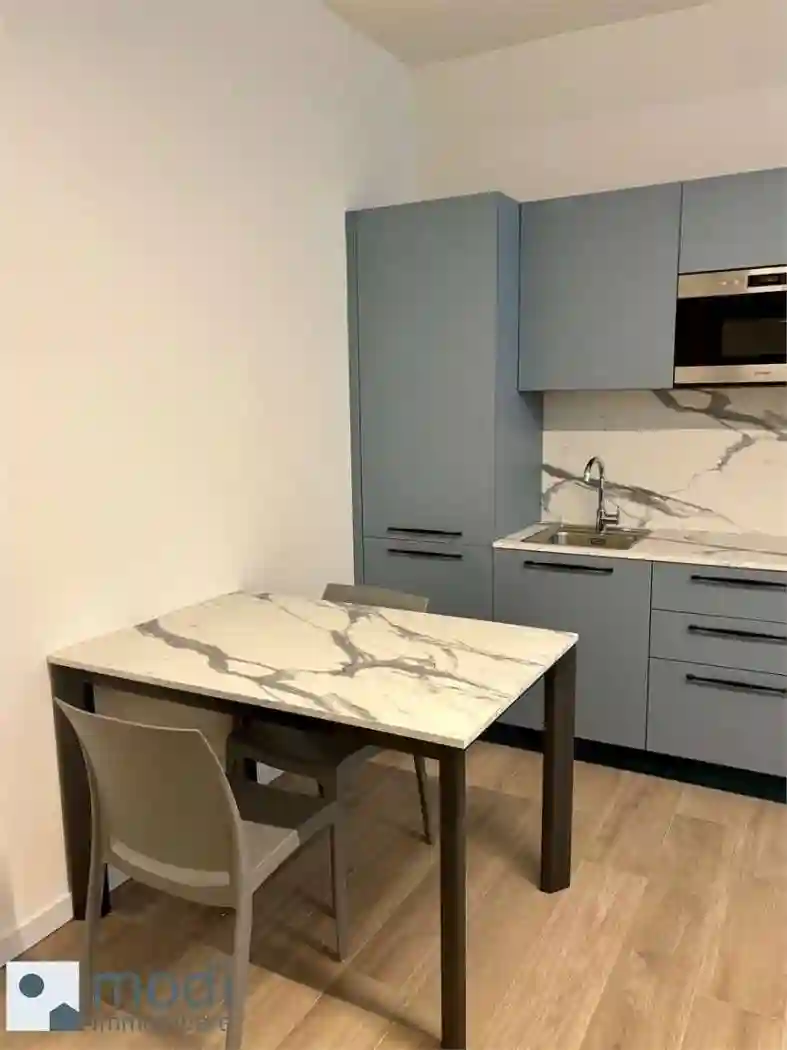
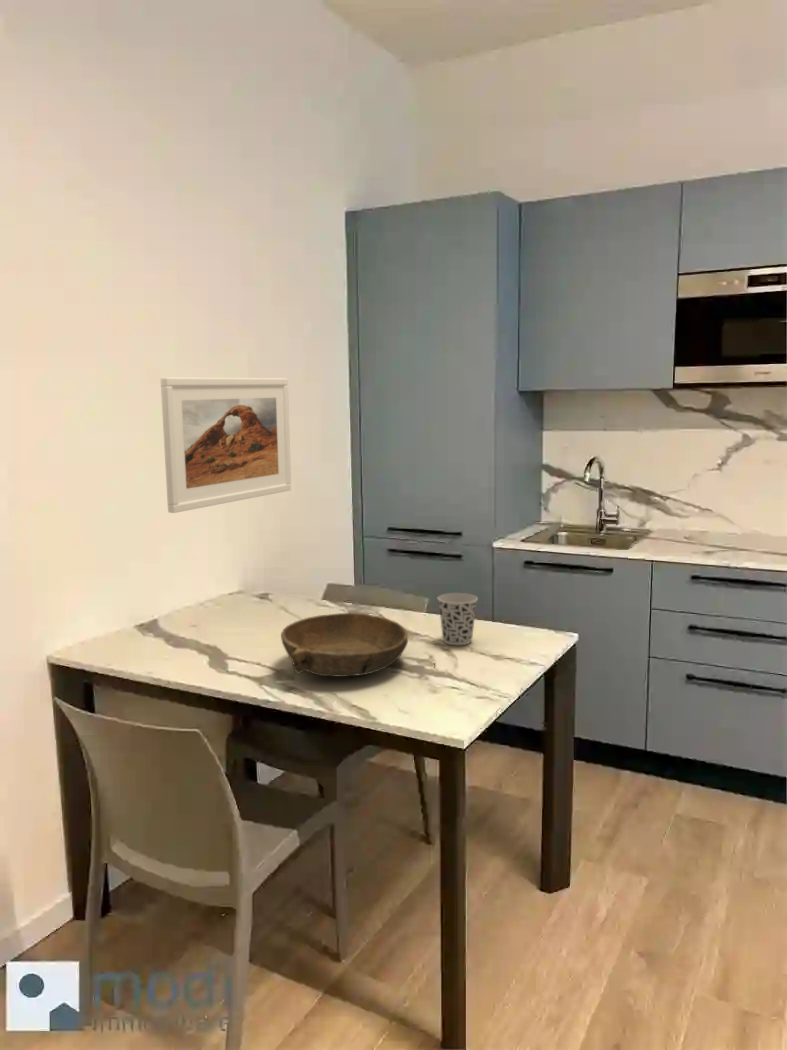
+ cup (457, 619)
+ bowl (345, 647)
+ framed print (232, 440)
